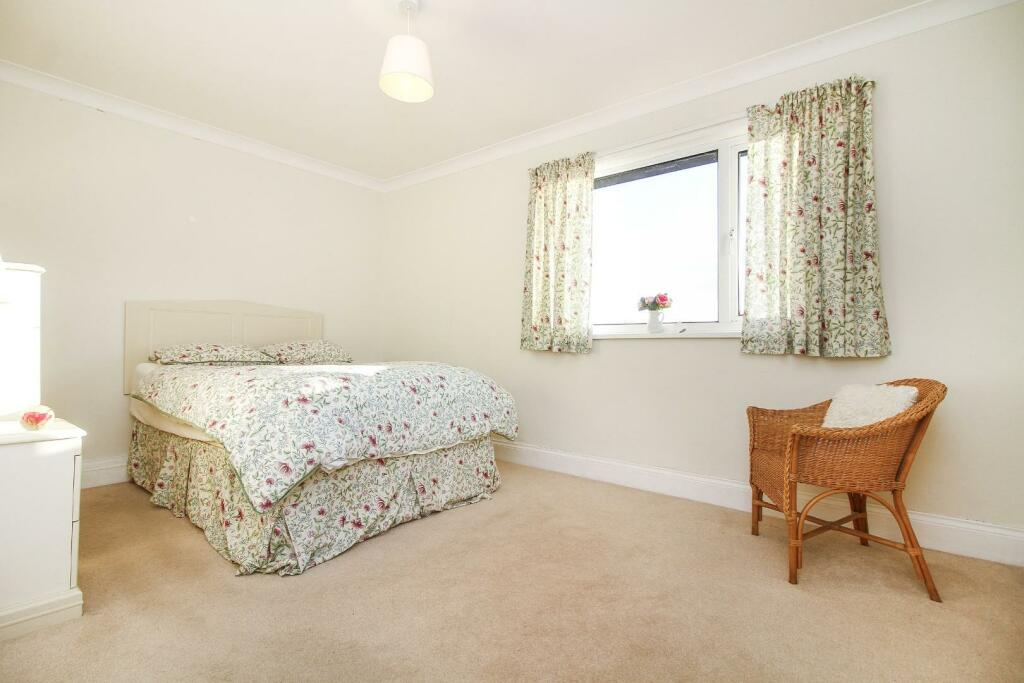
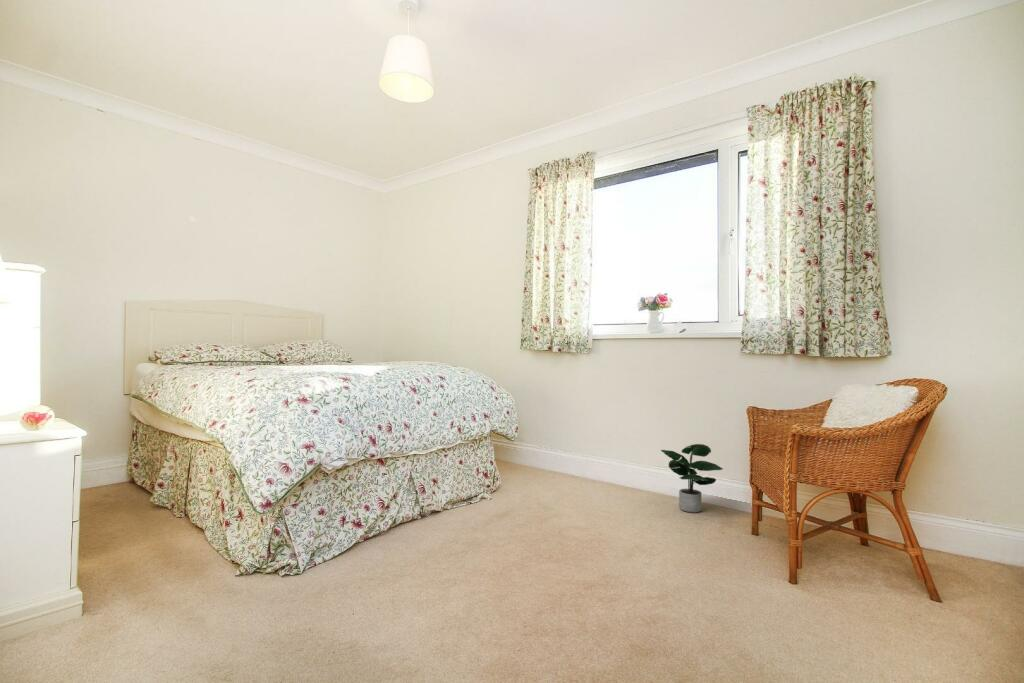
+ potted plant (693, 478)
